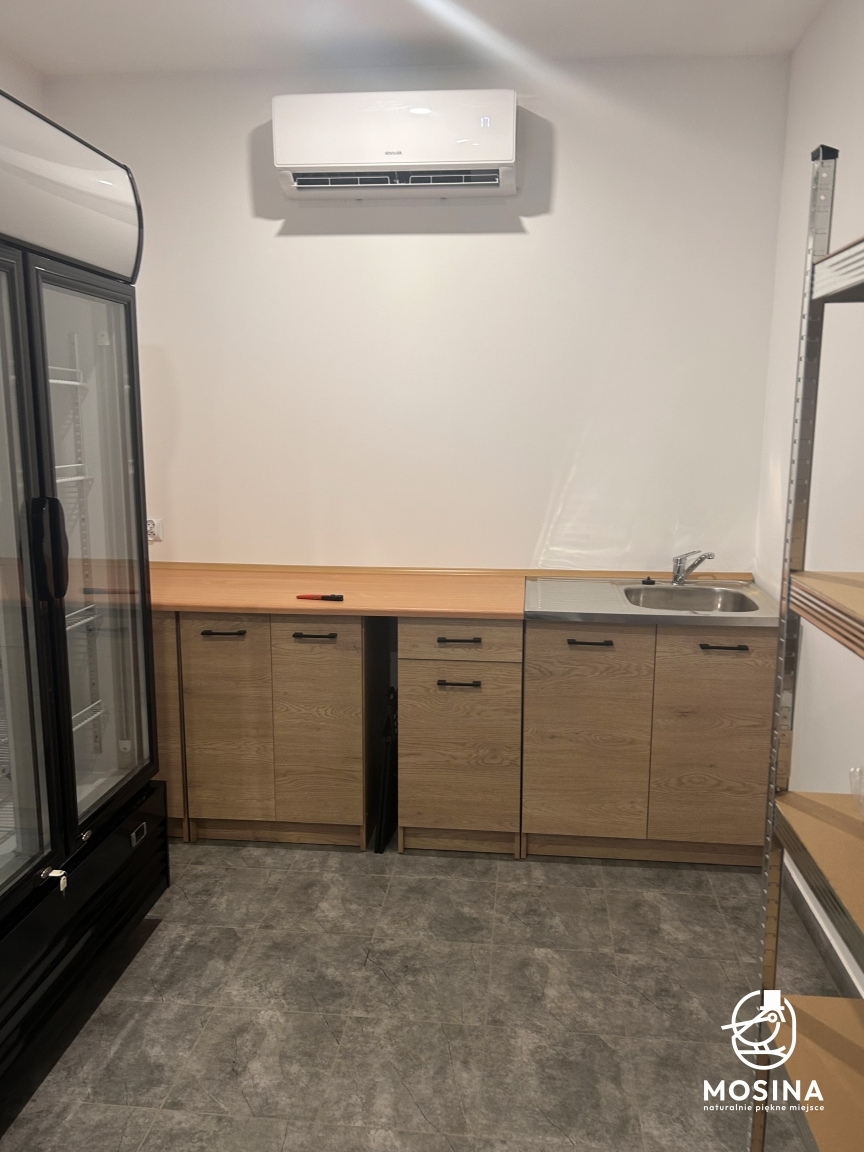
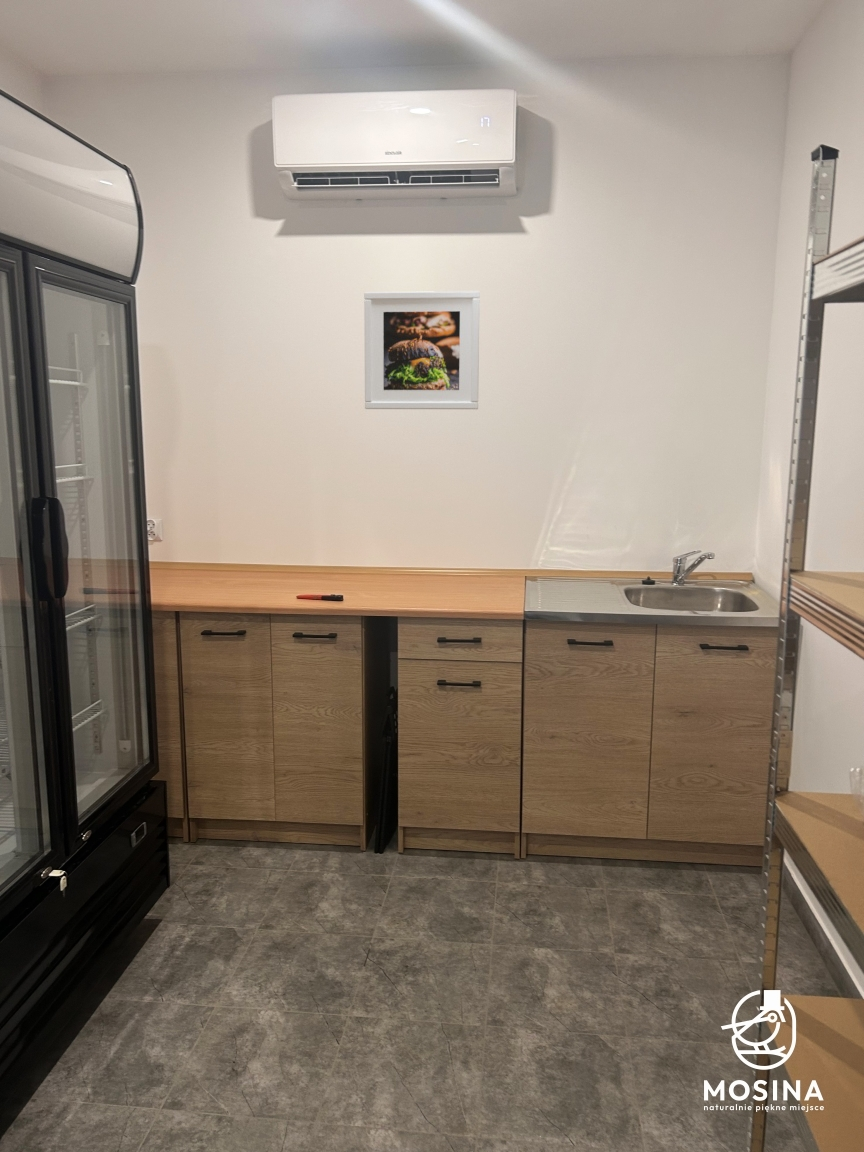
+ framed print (421, 351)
